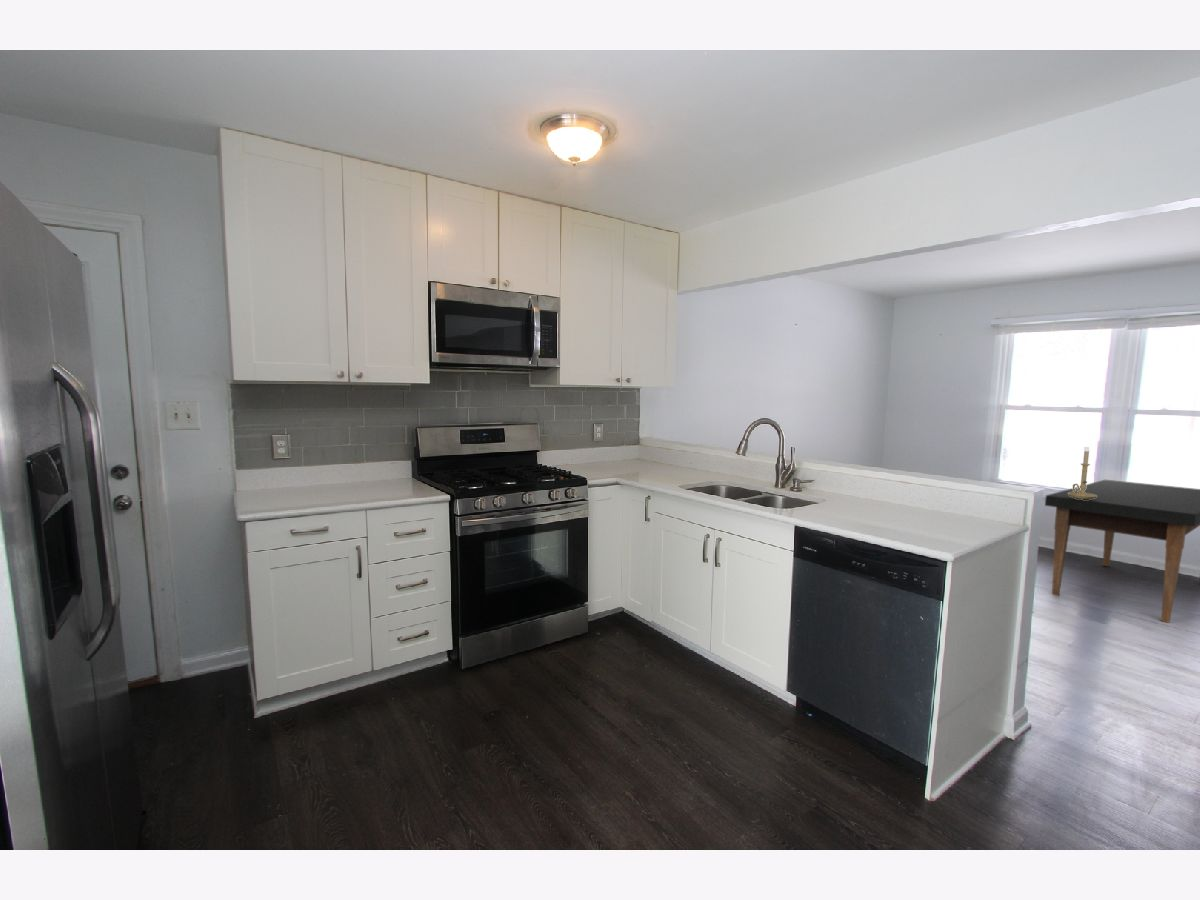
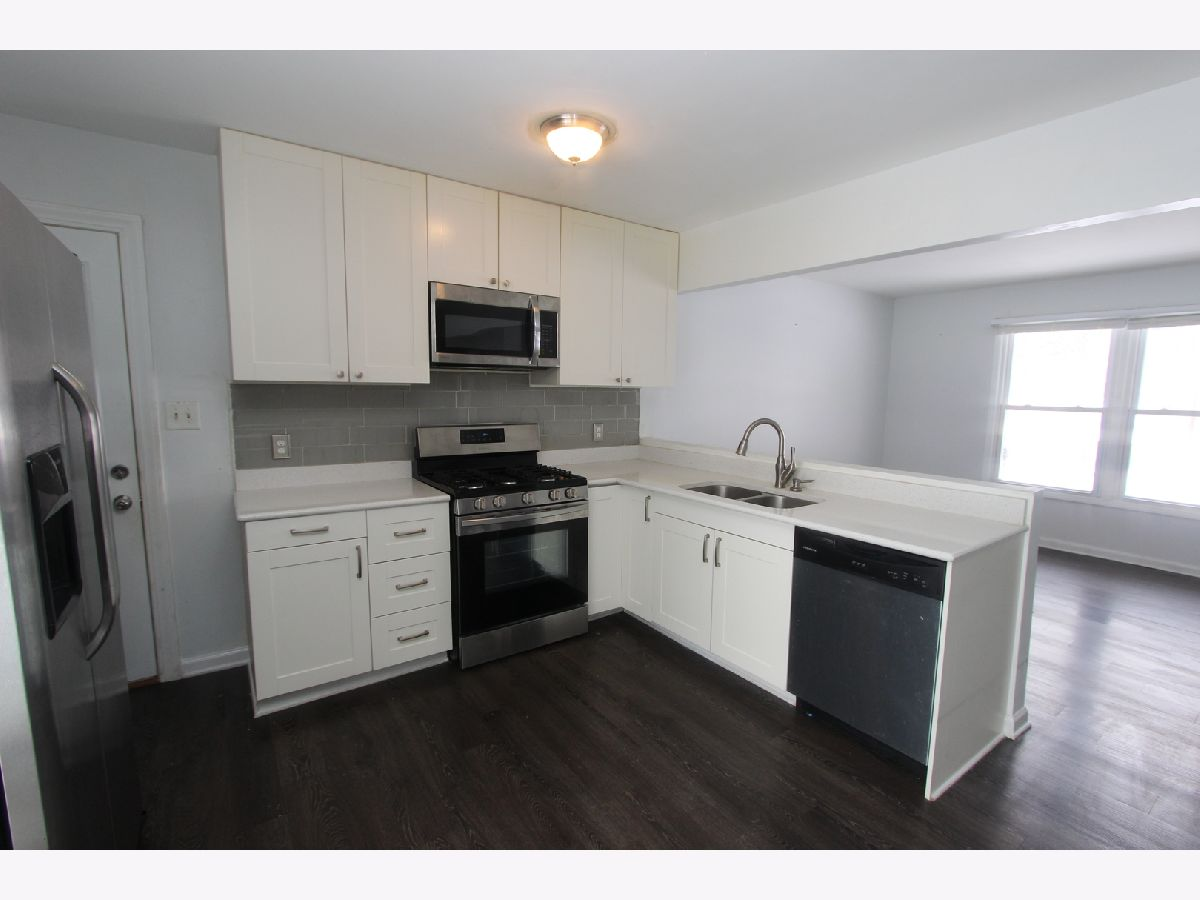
- dining table (1136, 535)
- candle holder (1084, 472)
